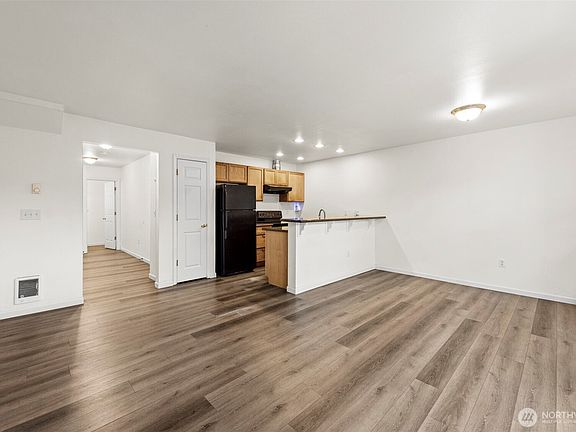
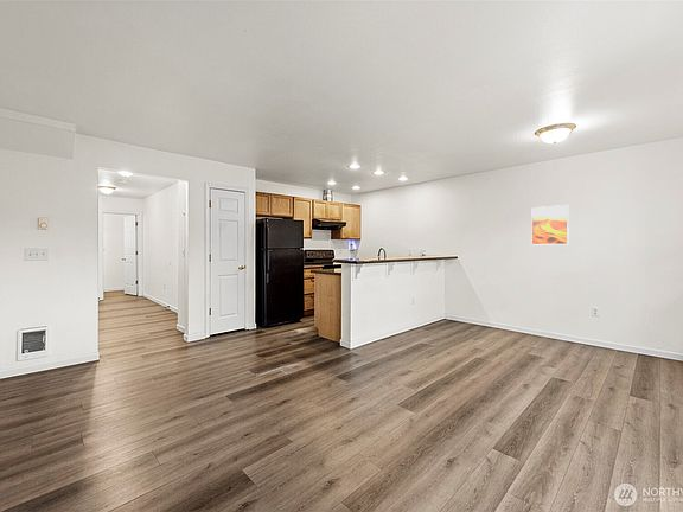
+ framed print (549, 225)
